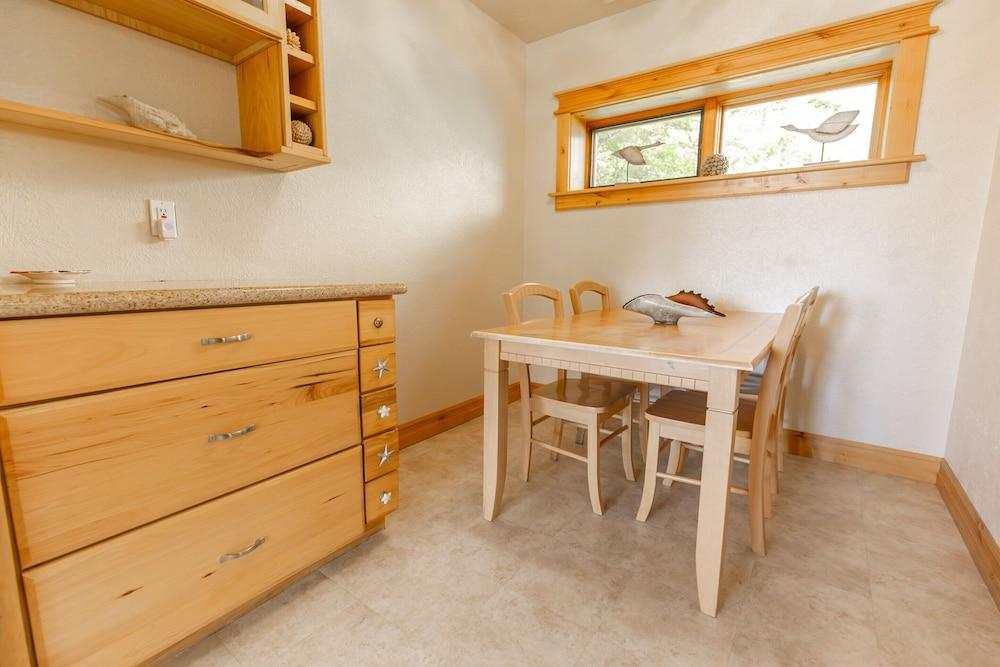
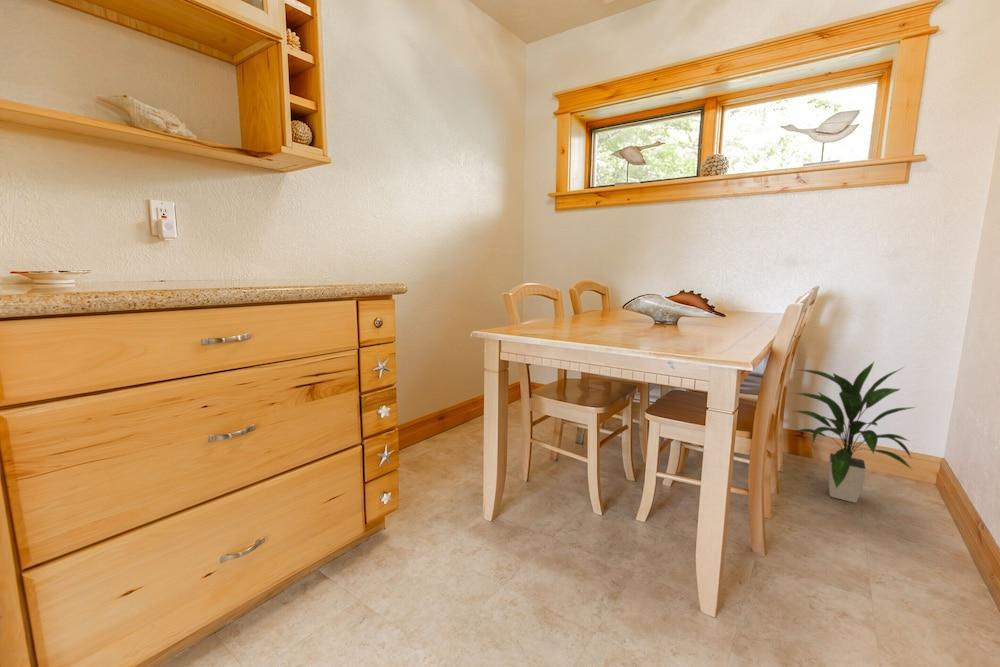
+ indoor plant (847, 430)
